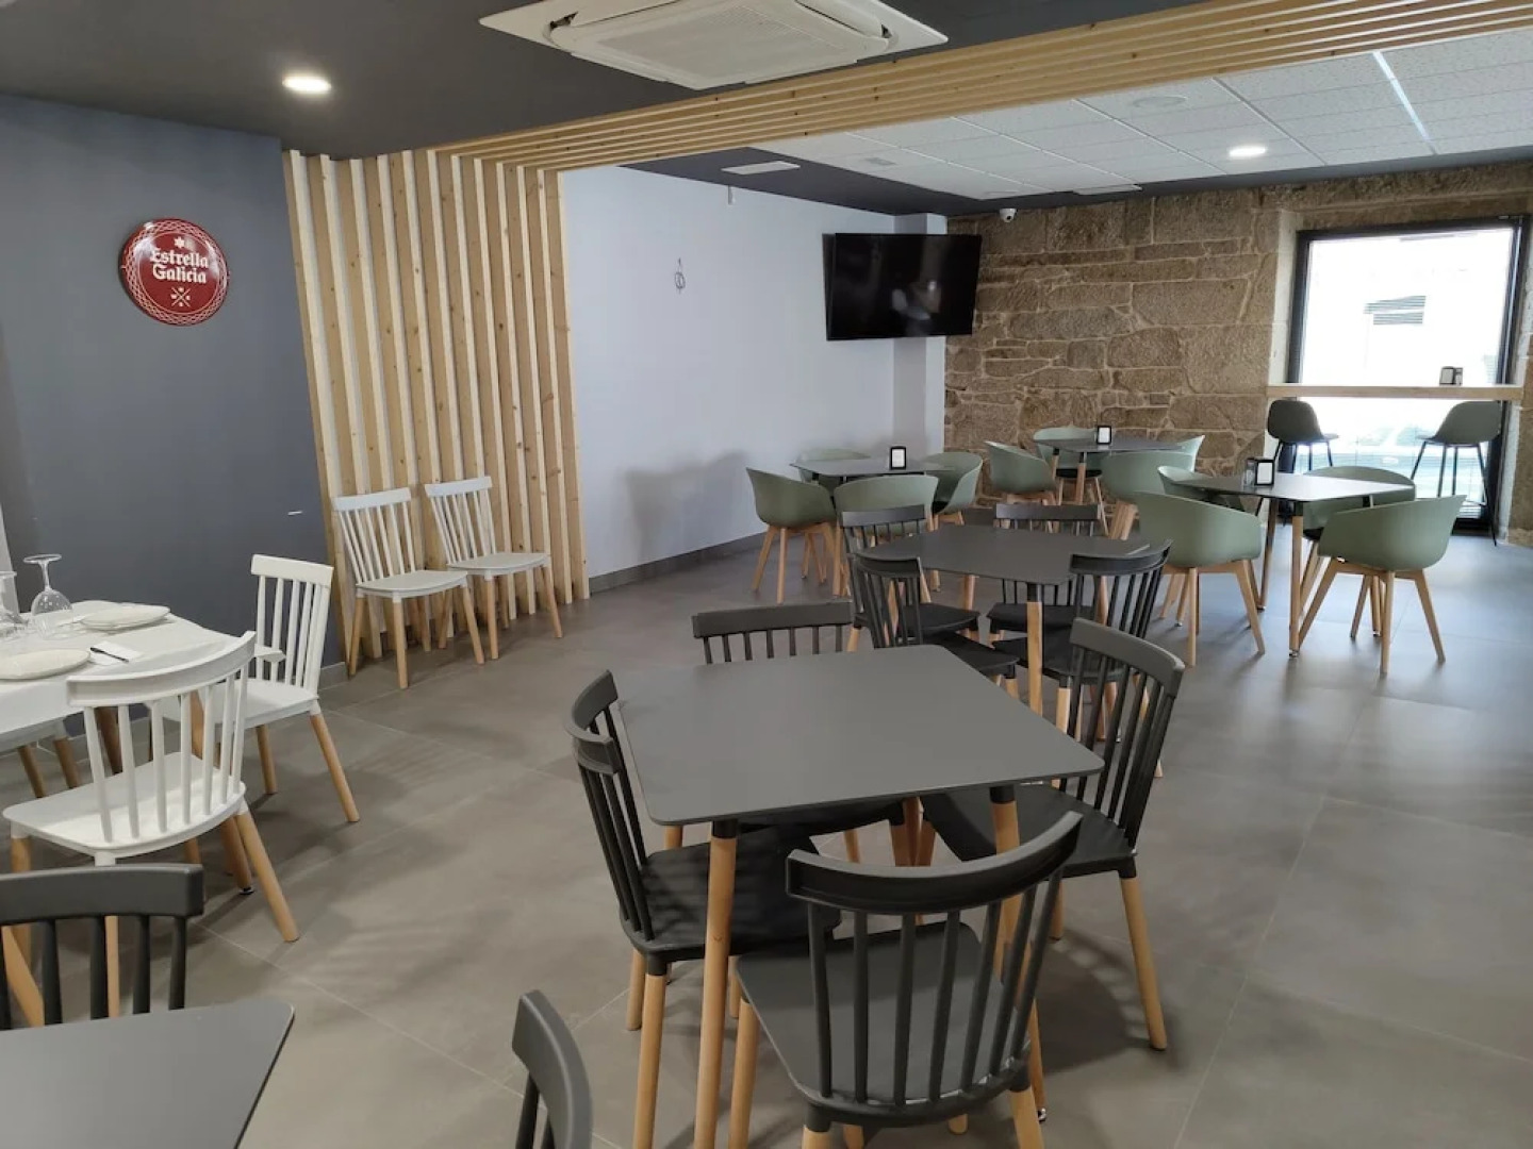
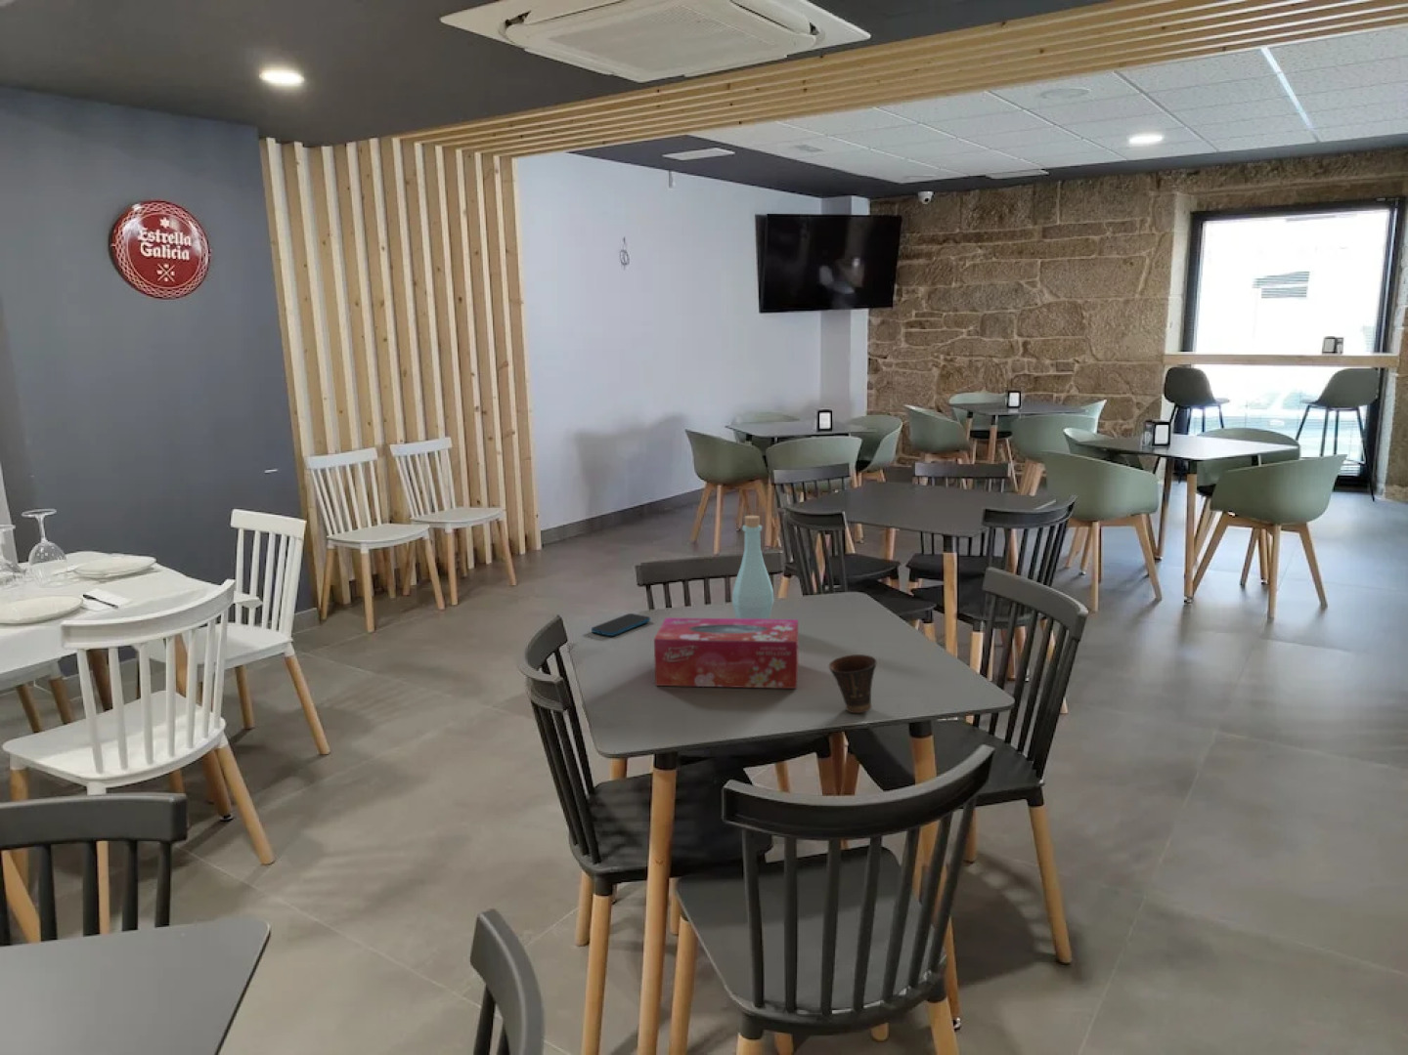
+ smartphone (621, 624)
+ tissue box (728, 652)
+ bottle (752, 573)
+ cup (851, 685)
